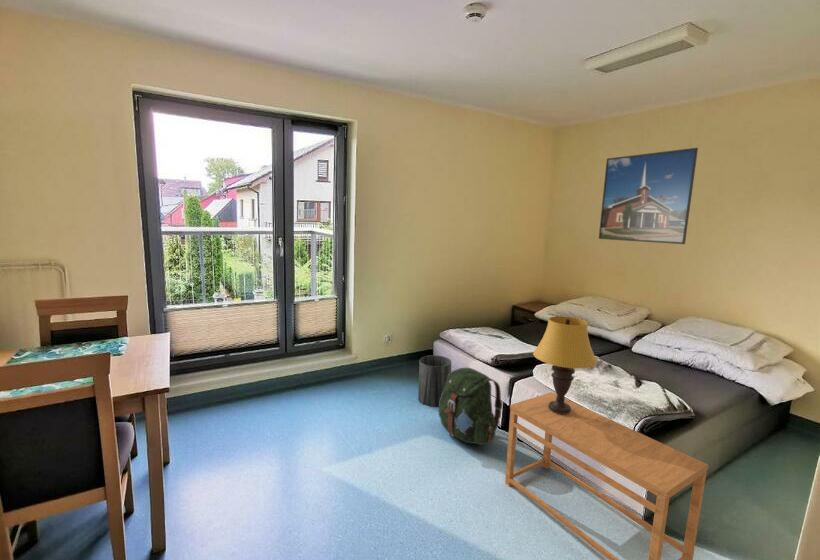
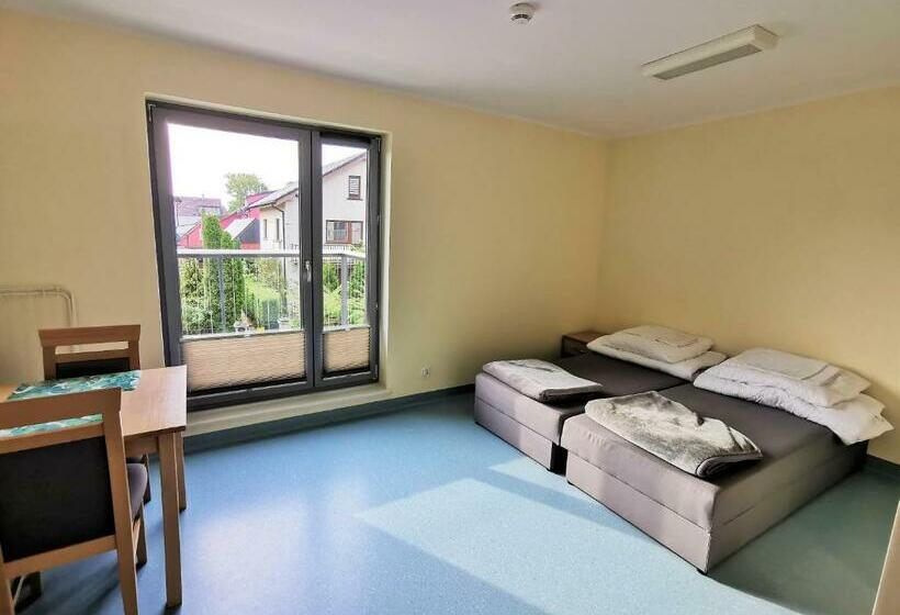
- table lamp (563, 364)
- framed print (643, 198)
- backpack (469, 404)
- trash can (434, 380)
- side table (592, 474)
